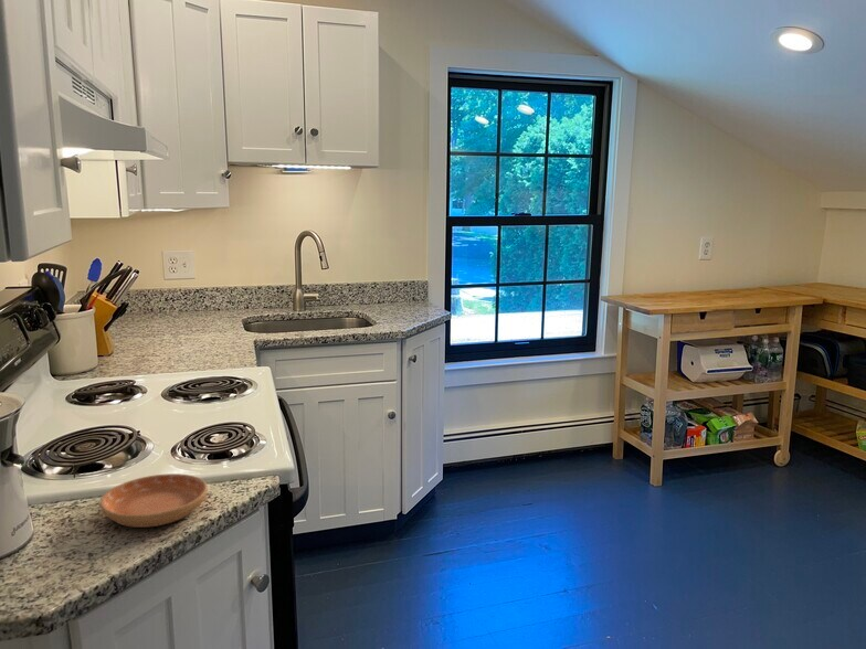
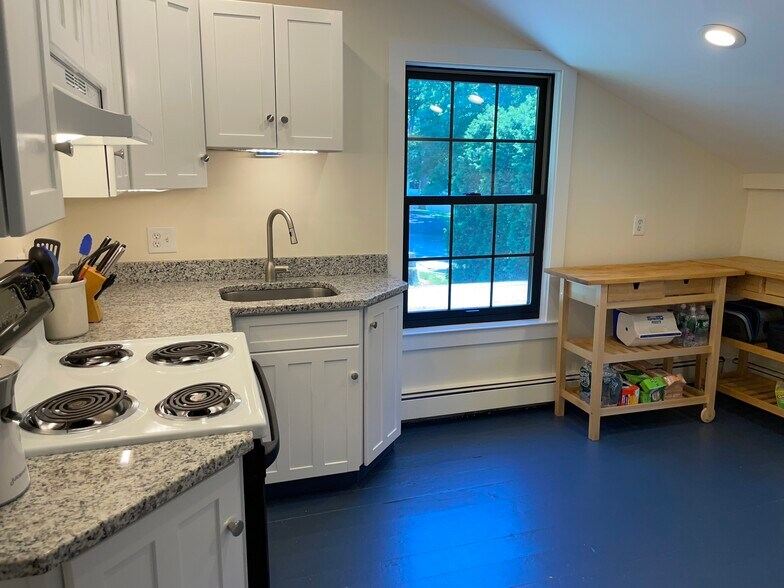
- saucer (155, 500)
